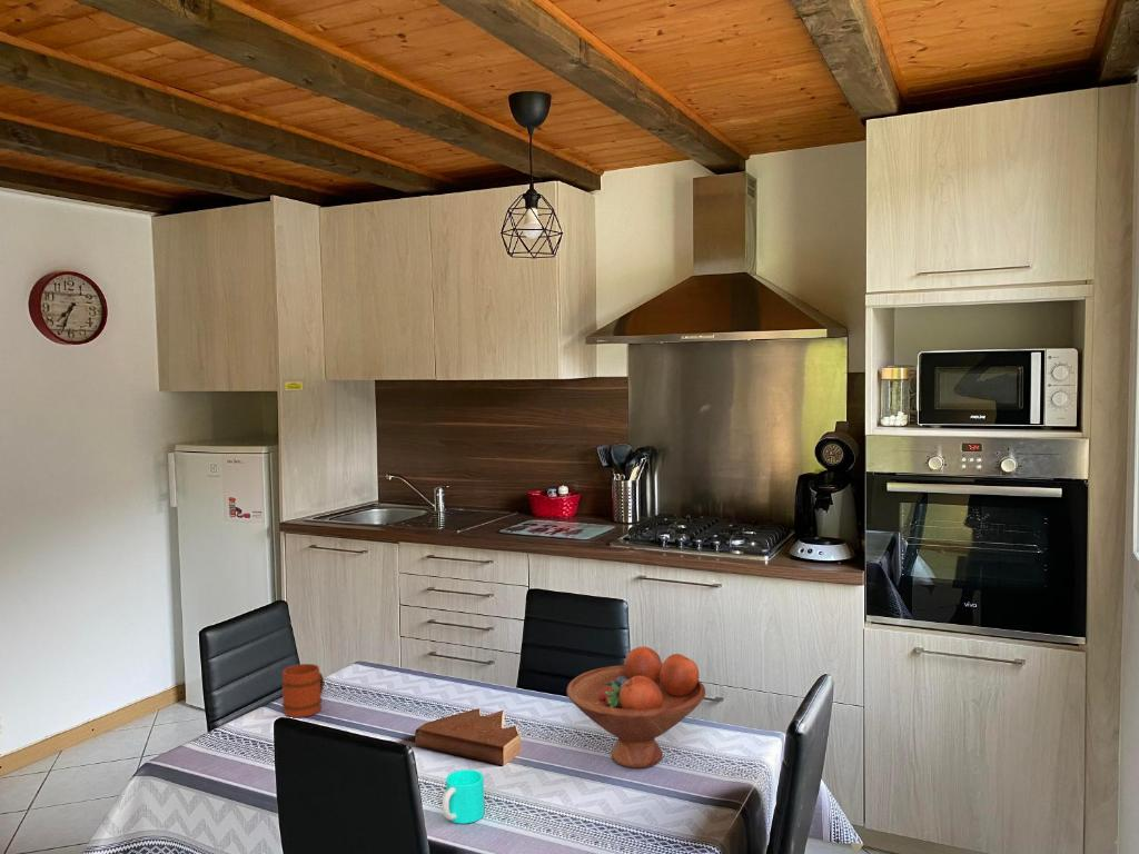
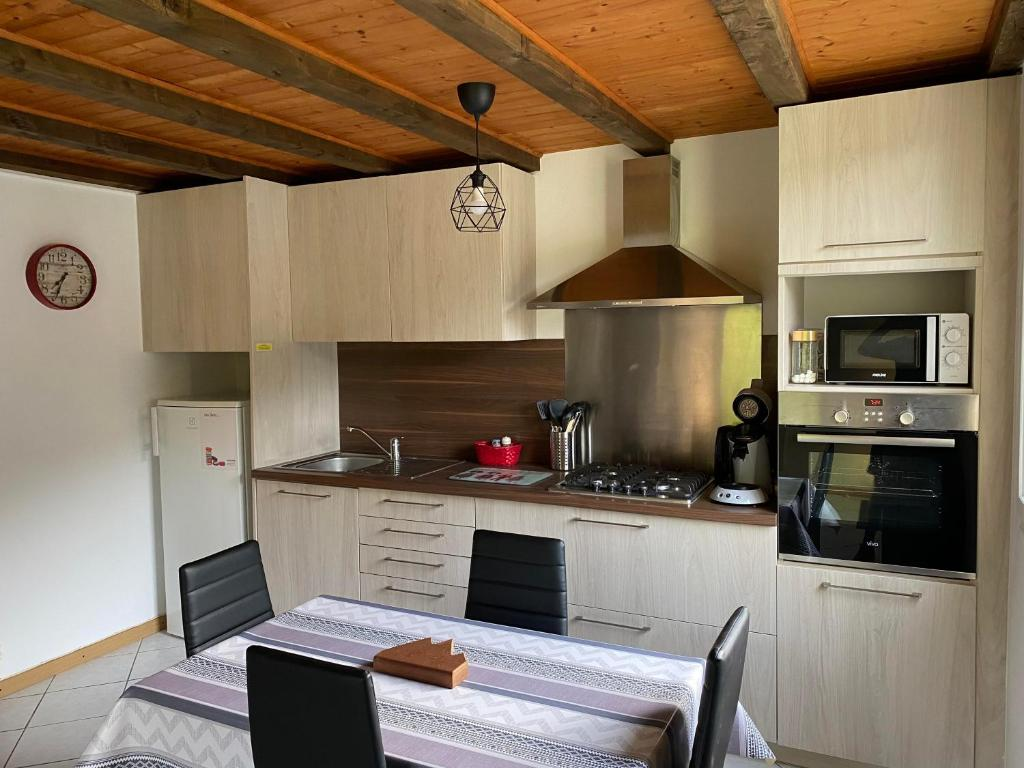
- mug (305, 688)
- cup (460, 798)
- fruit bowl (635, 708)
